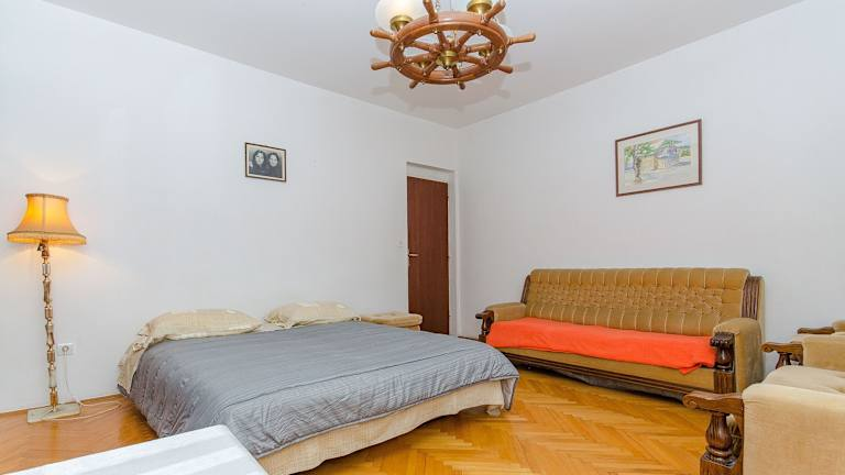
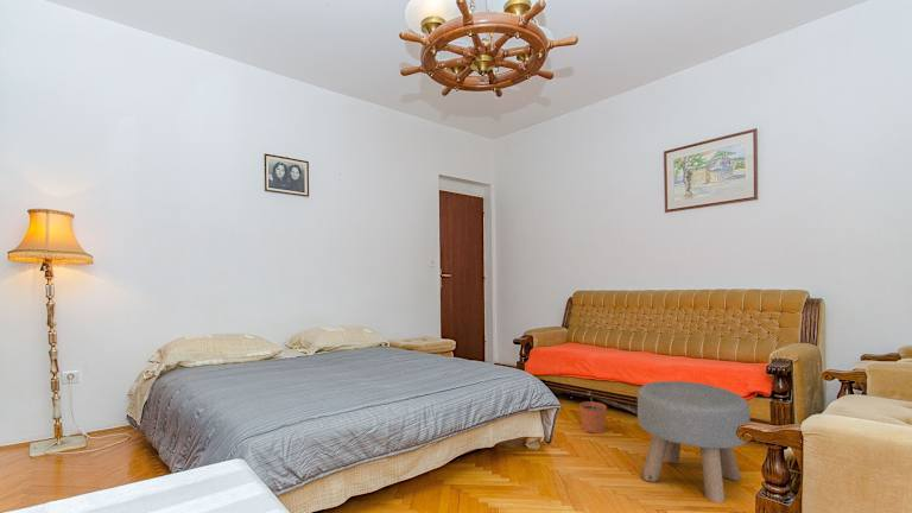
+ ottoman (691, 435)
+ plant pot (593, 411)
